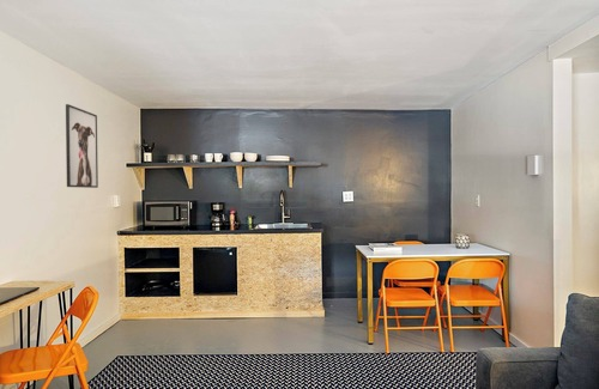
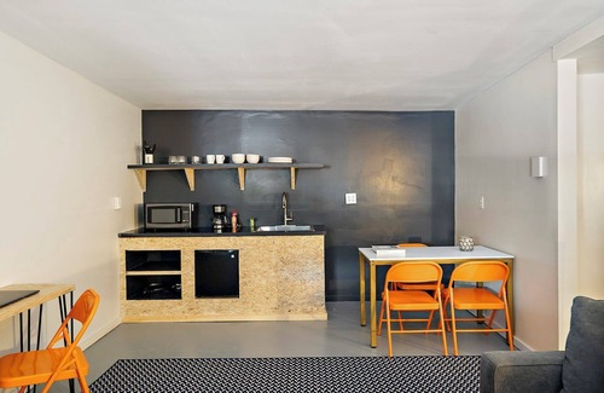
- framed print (83, 148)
